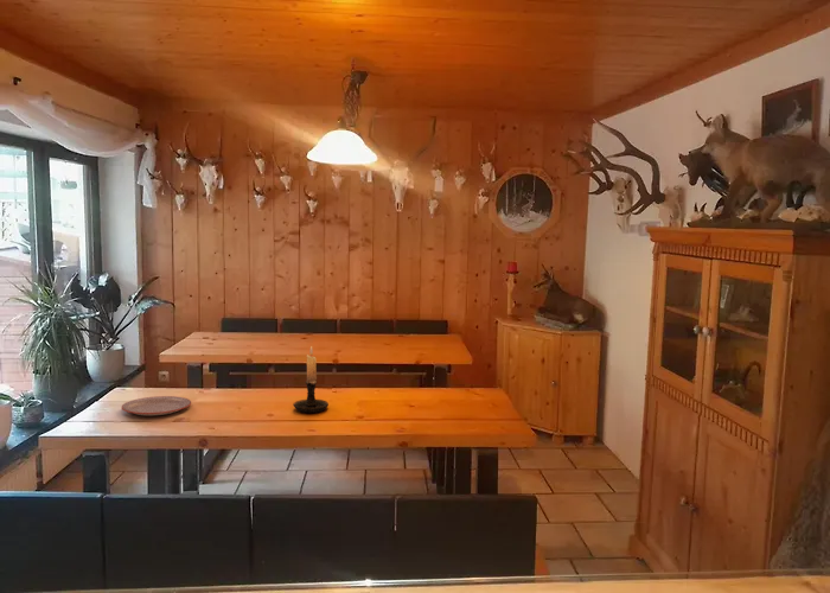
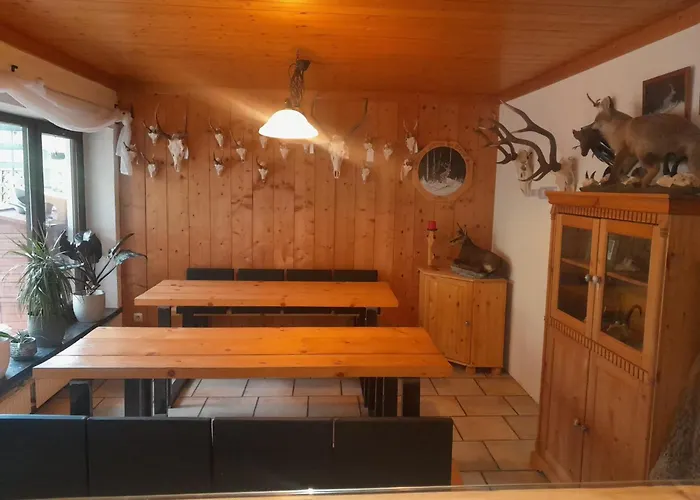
- plate (157, 406)
- candle holder (311, 376)
